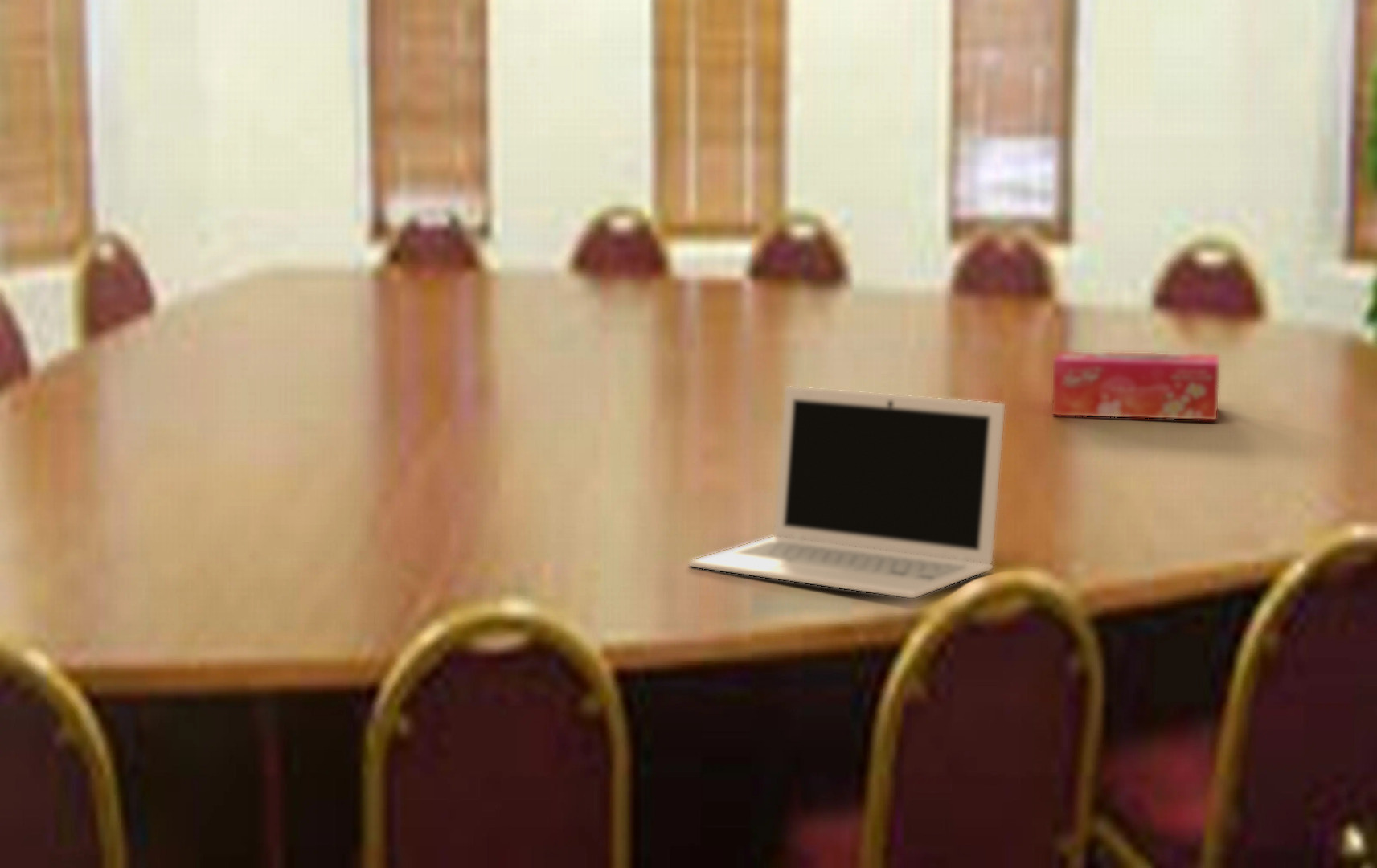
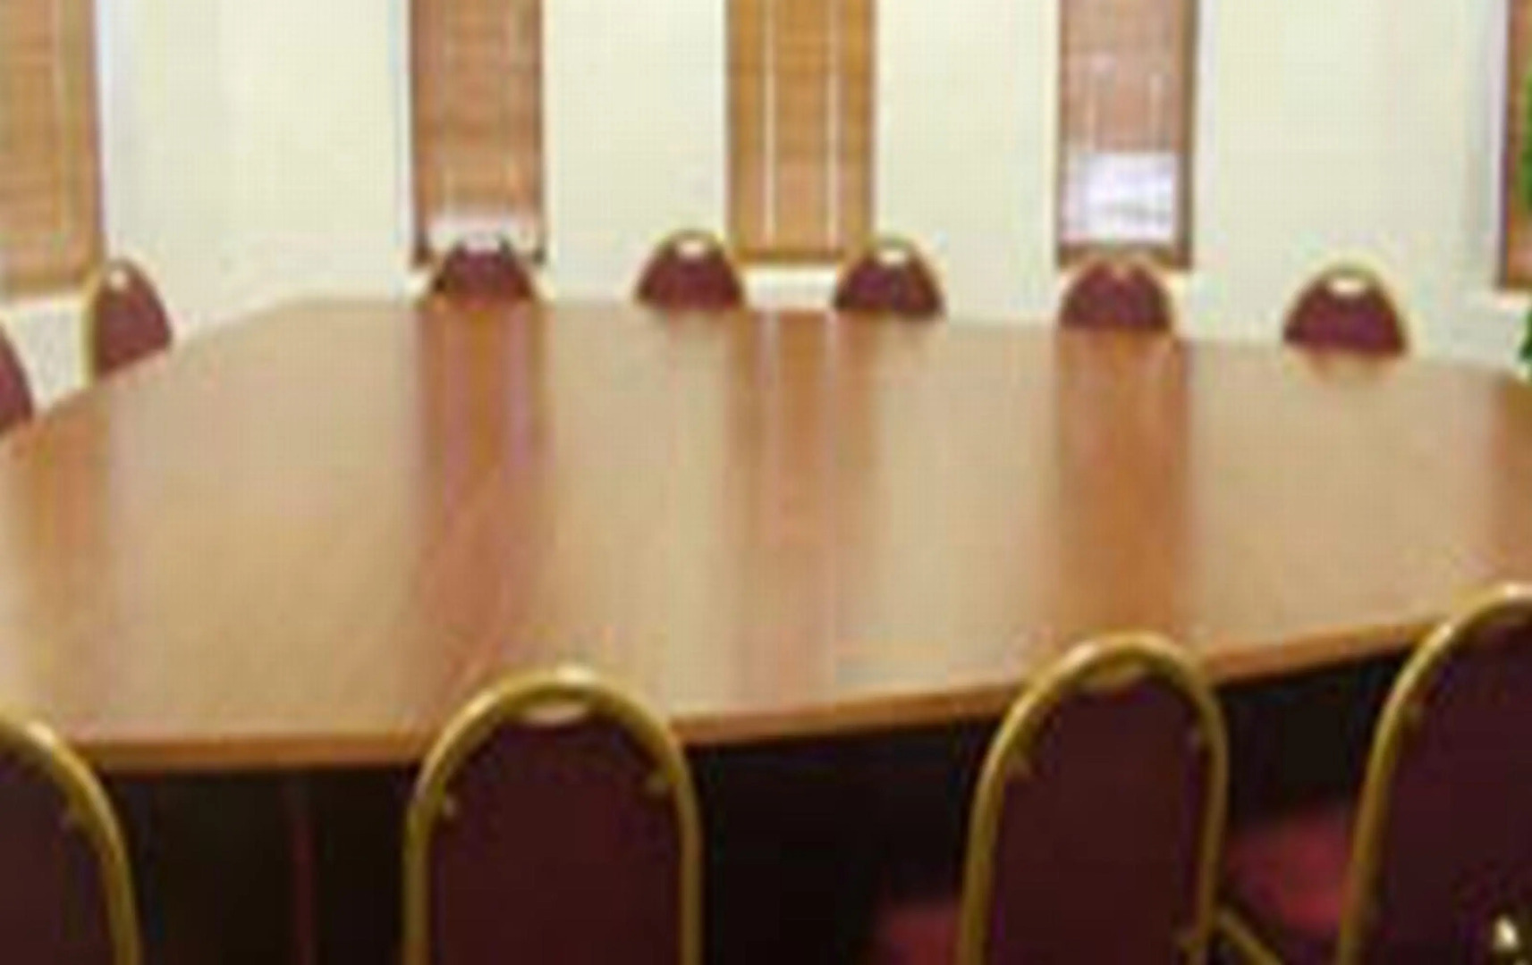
- tissue box (1136, 384)
- laptop (846, 485)
